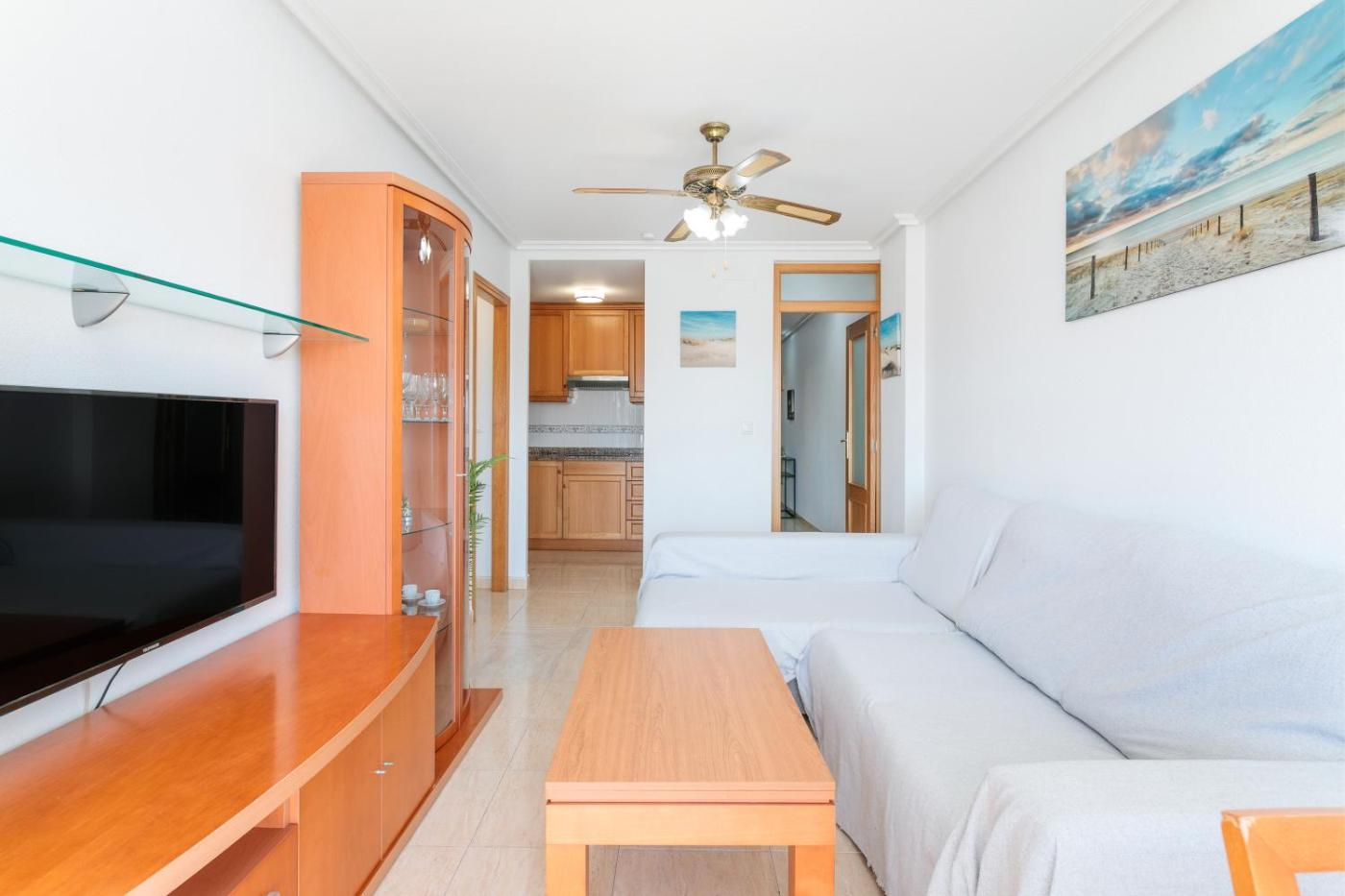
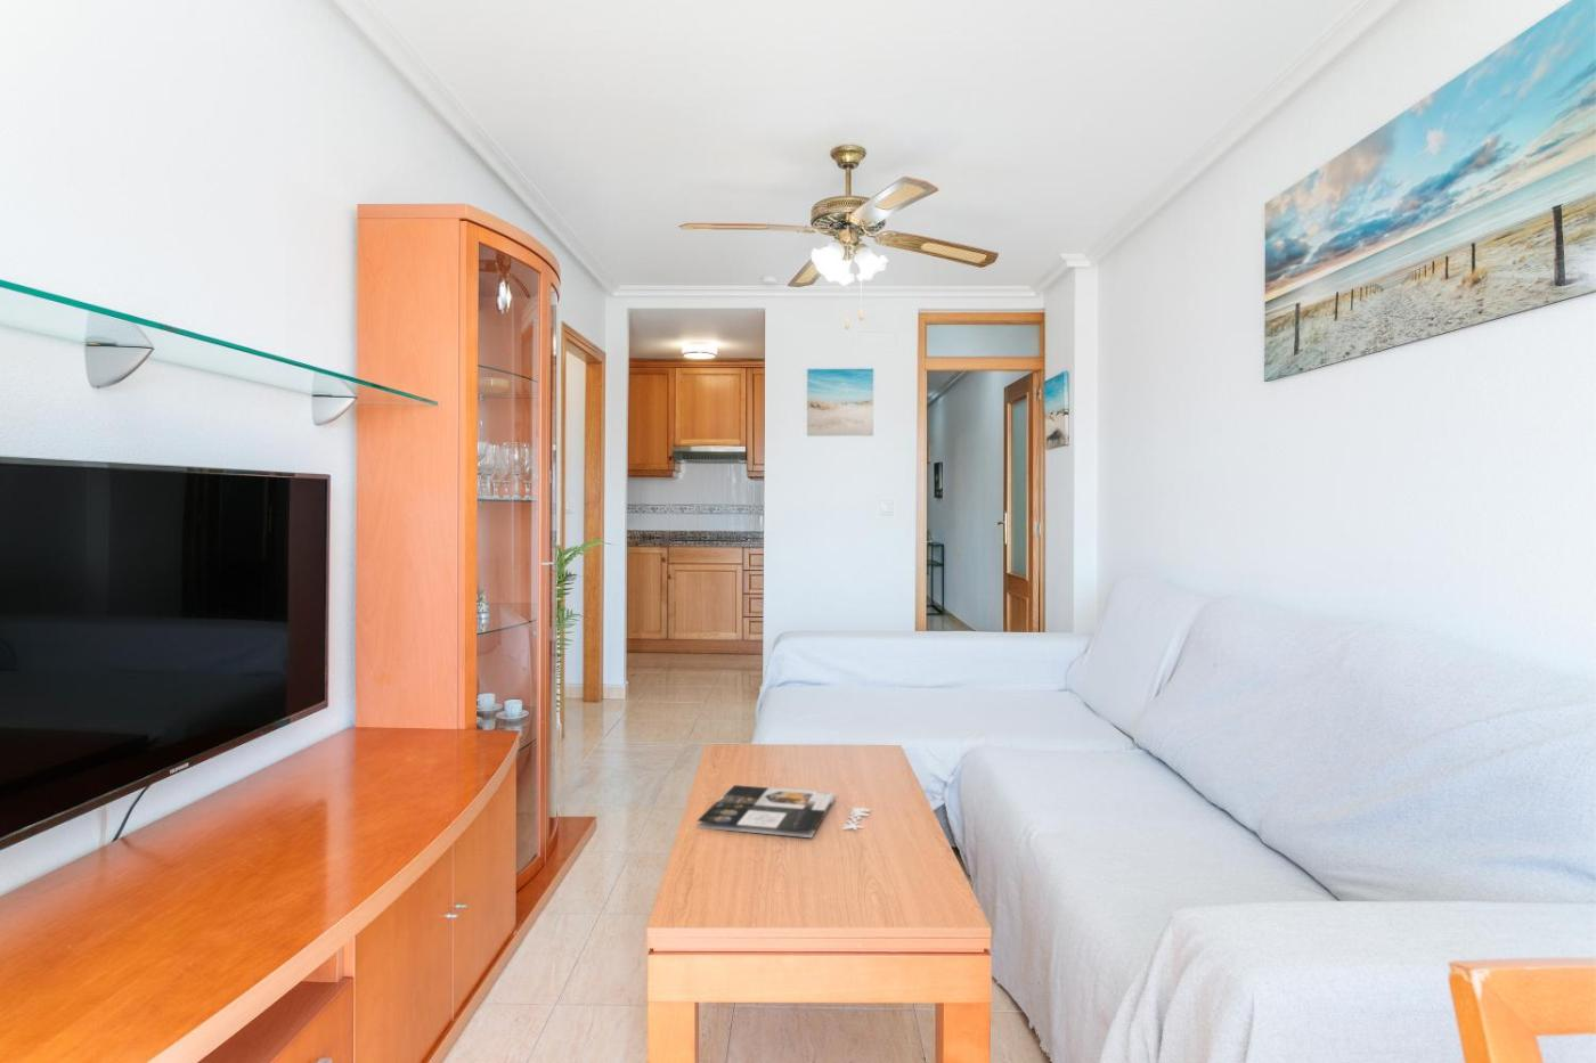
+ magazine (789, 810)
